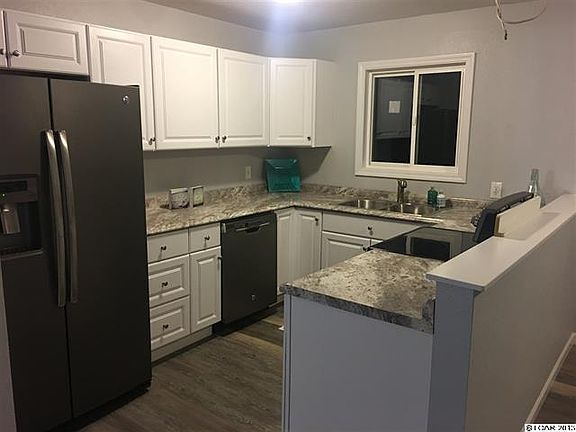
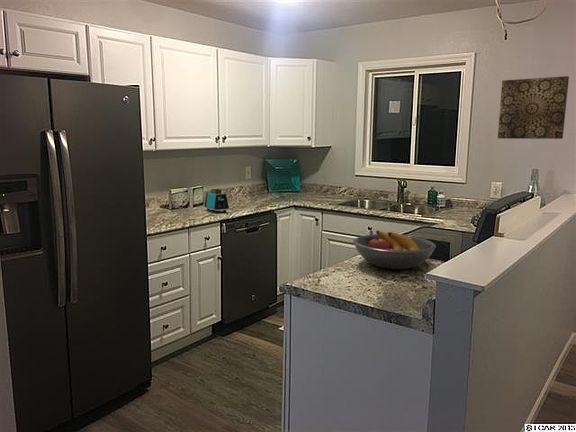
+ fruit bowl (393, 250)
+ wall art (531, 108)
+ toaster (216, 200)
